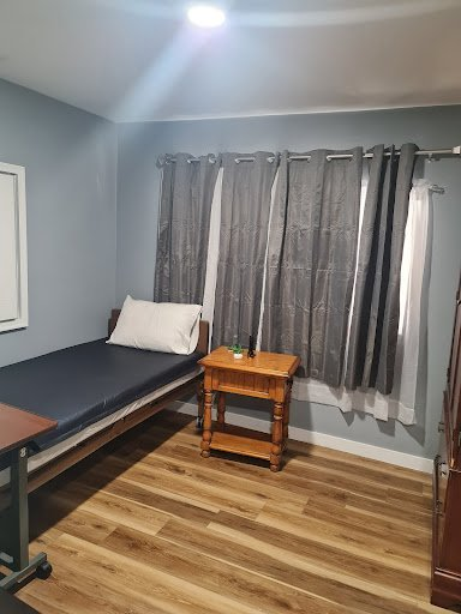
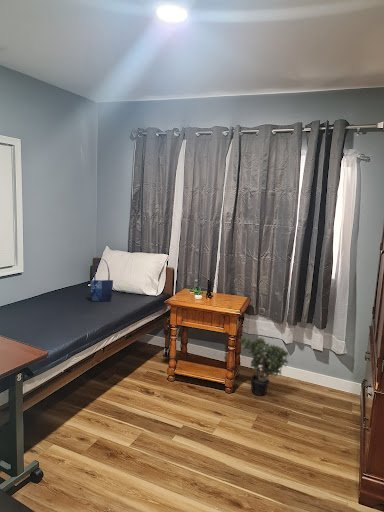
+ potted plant (262, 366)
+ shopping bag (101, 280)
